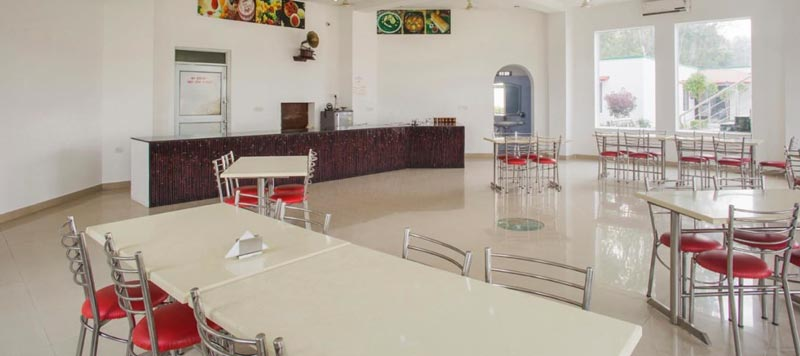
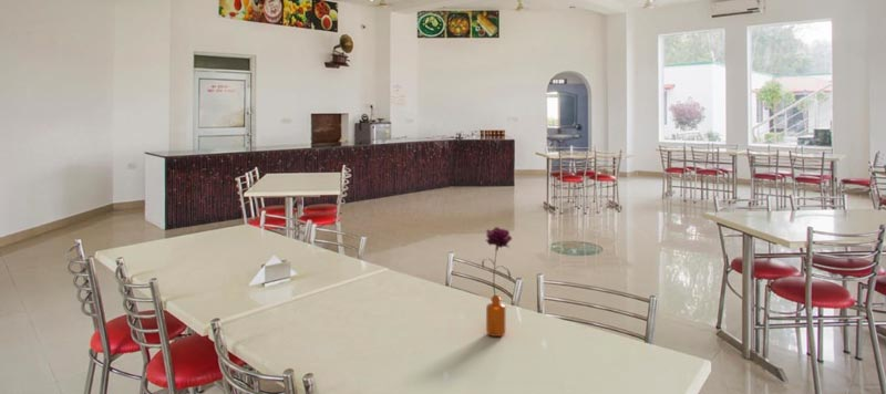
+ flower (493, 280)
